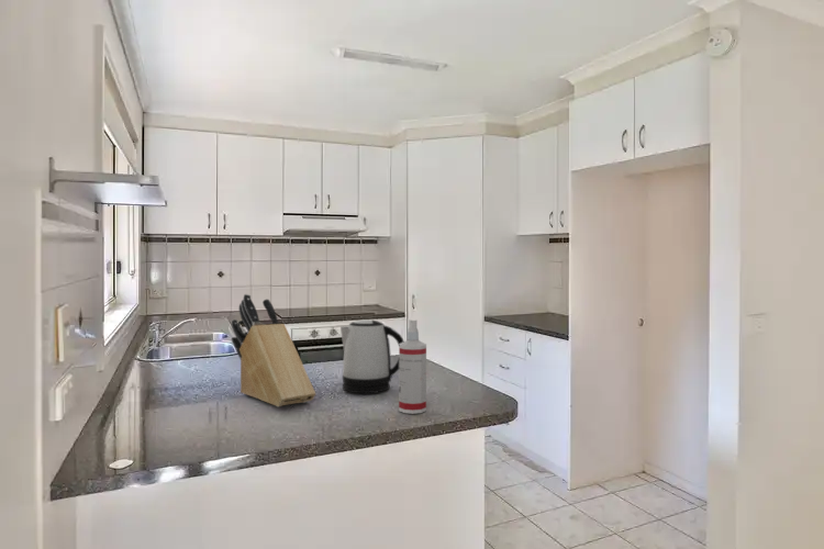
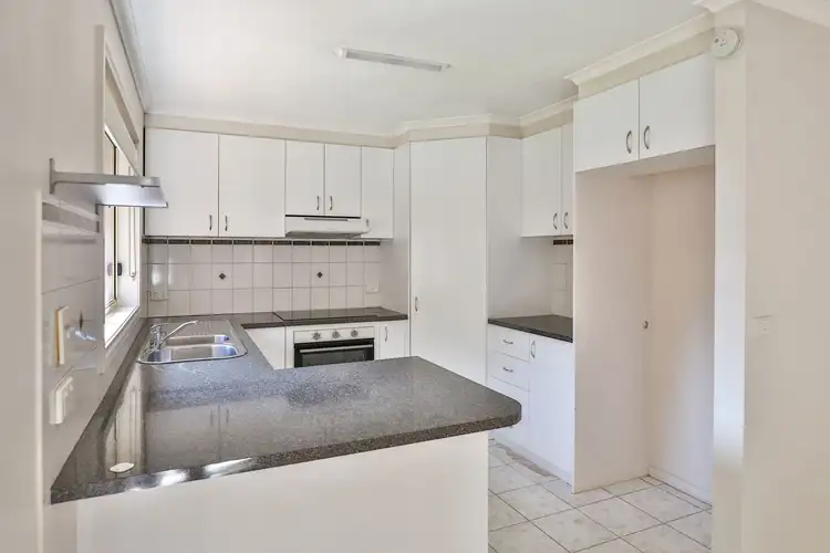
- spray bottle (412, 365)
- kettle (372, 354)
- knife block (269, 345)
